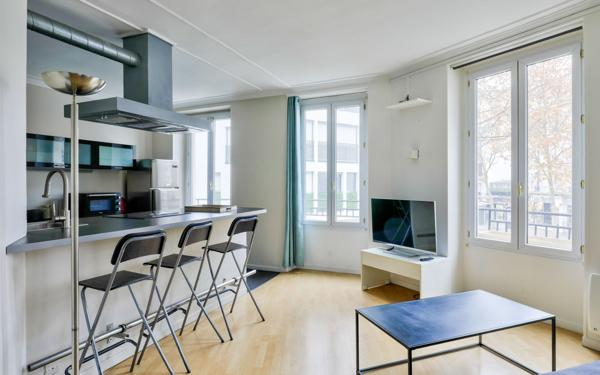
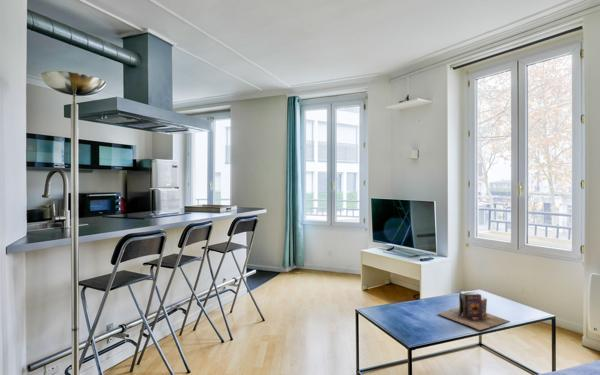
+ books (472, 305)
